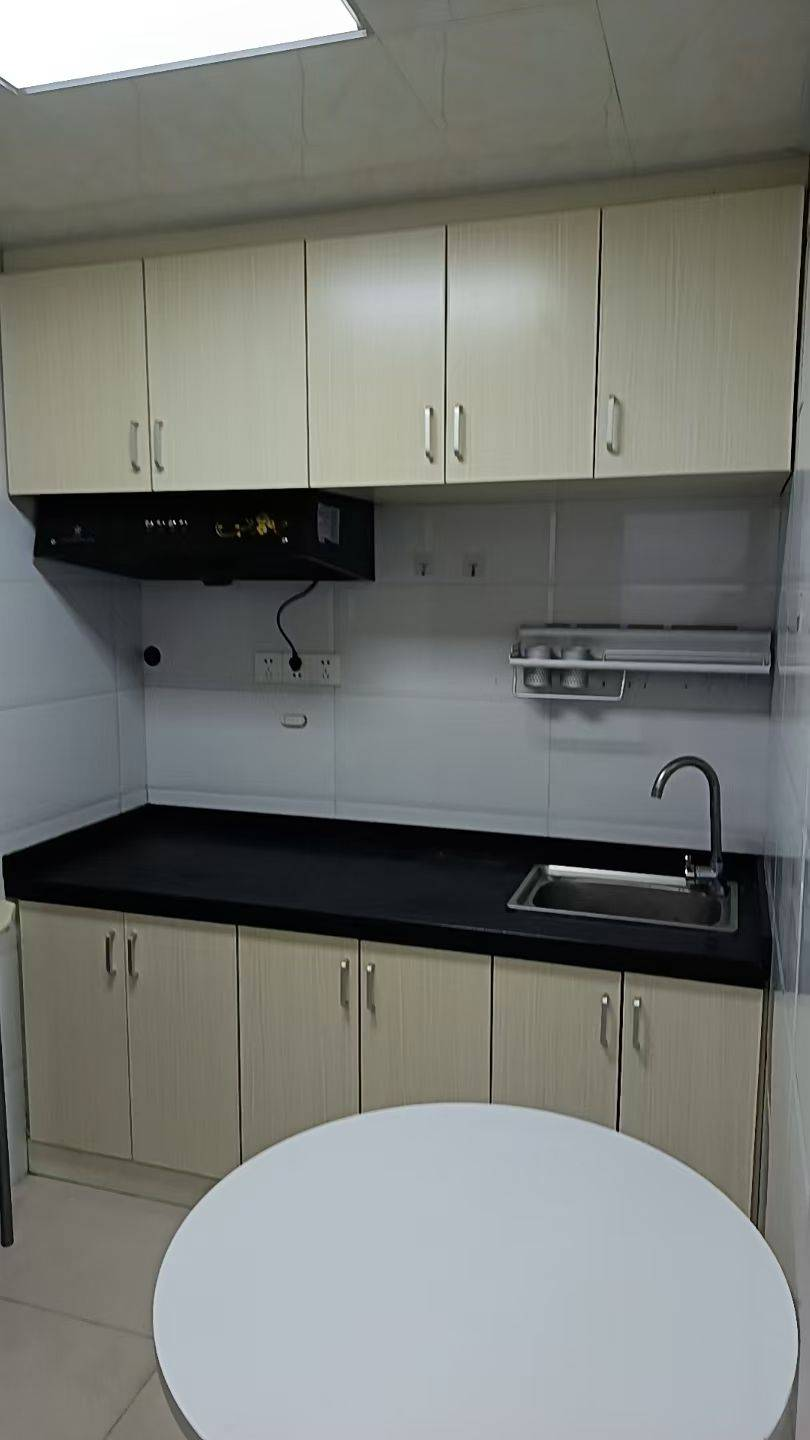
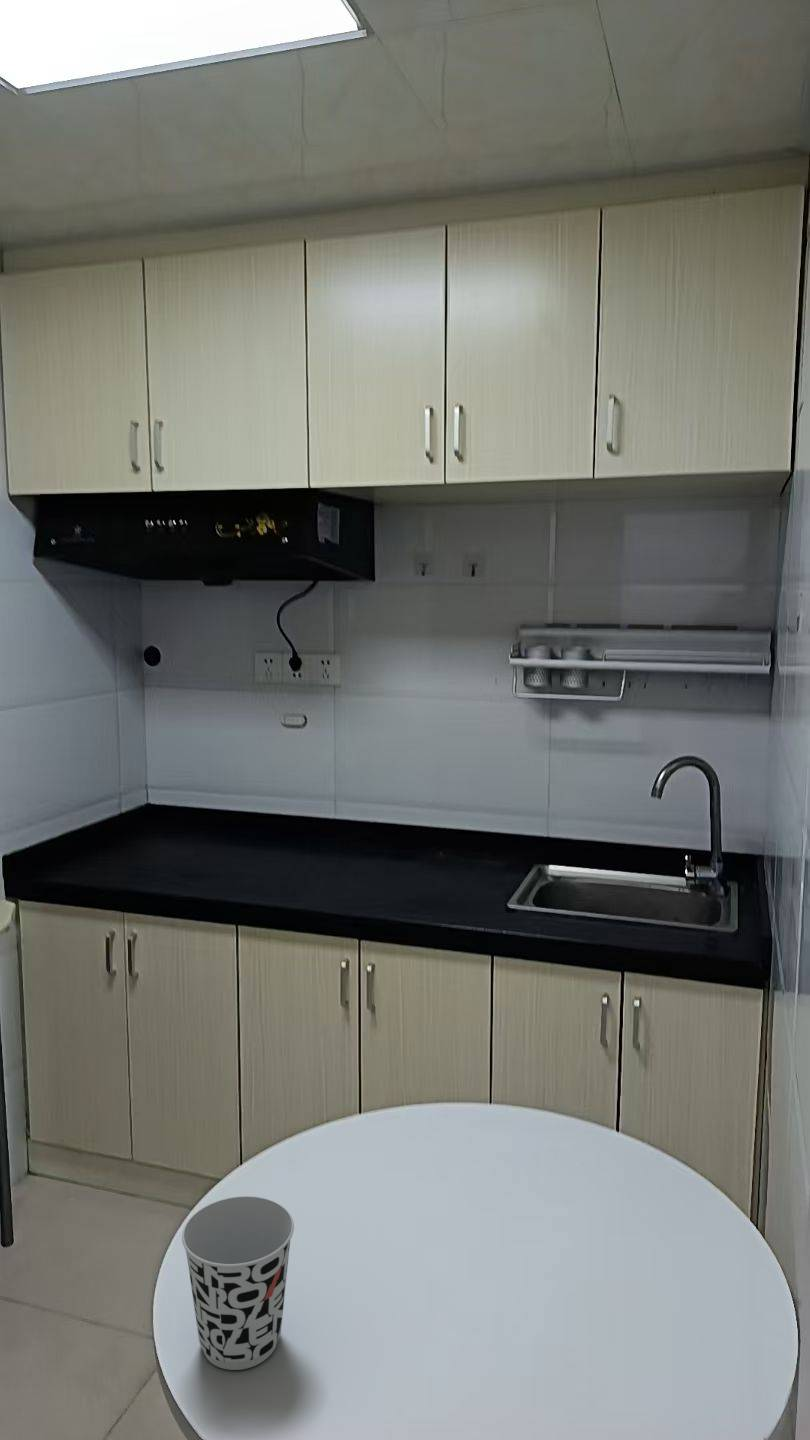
+ cup (239, 1285)
